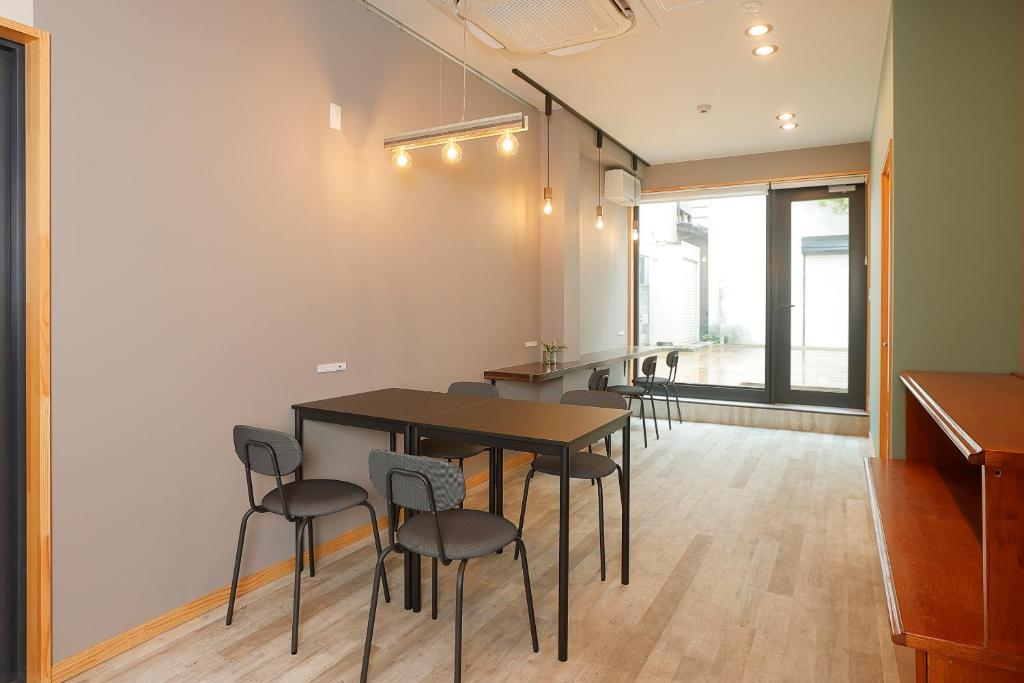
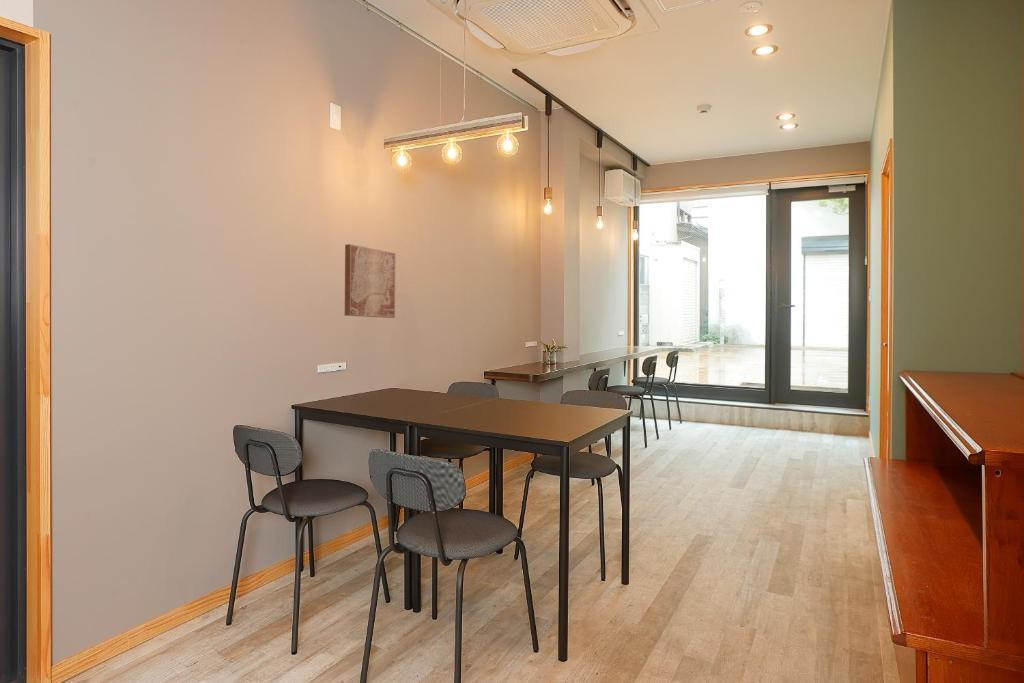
+ wall art (371, 282)
